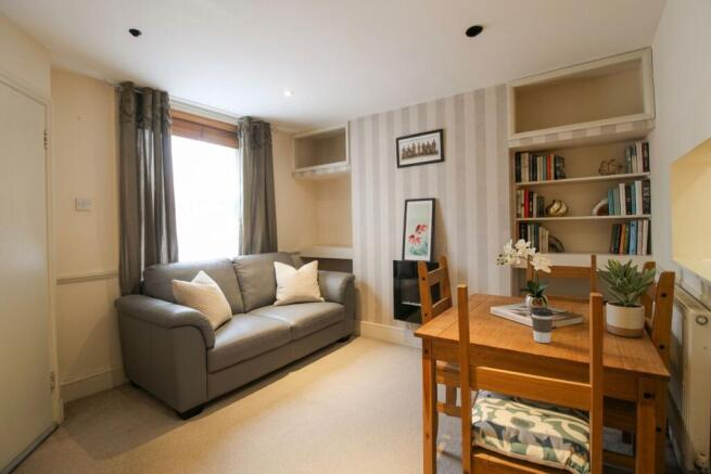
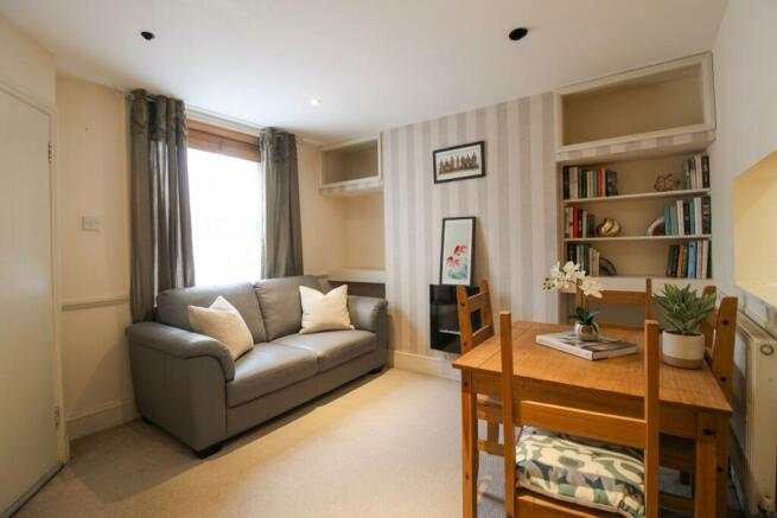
- coffee cup (542, 324)
